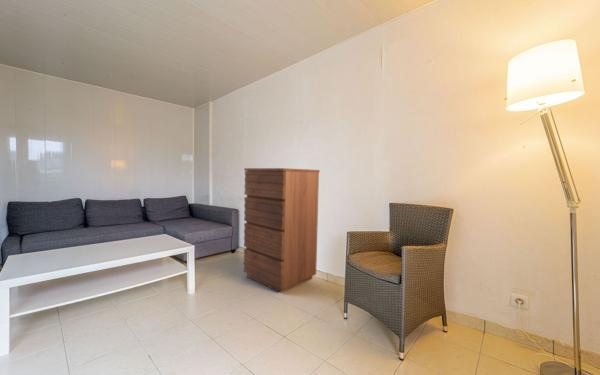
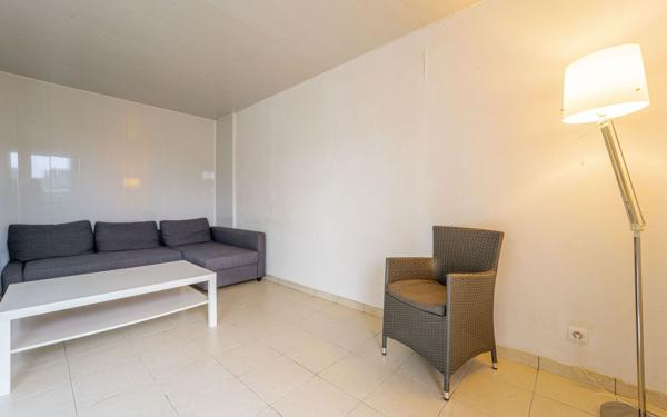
- dresser (280, 224)
